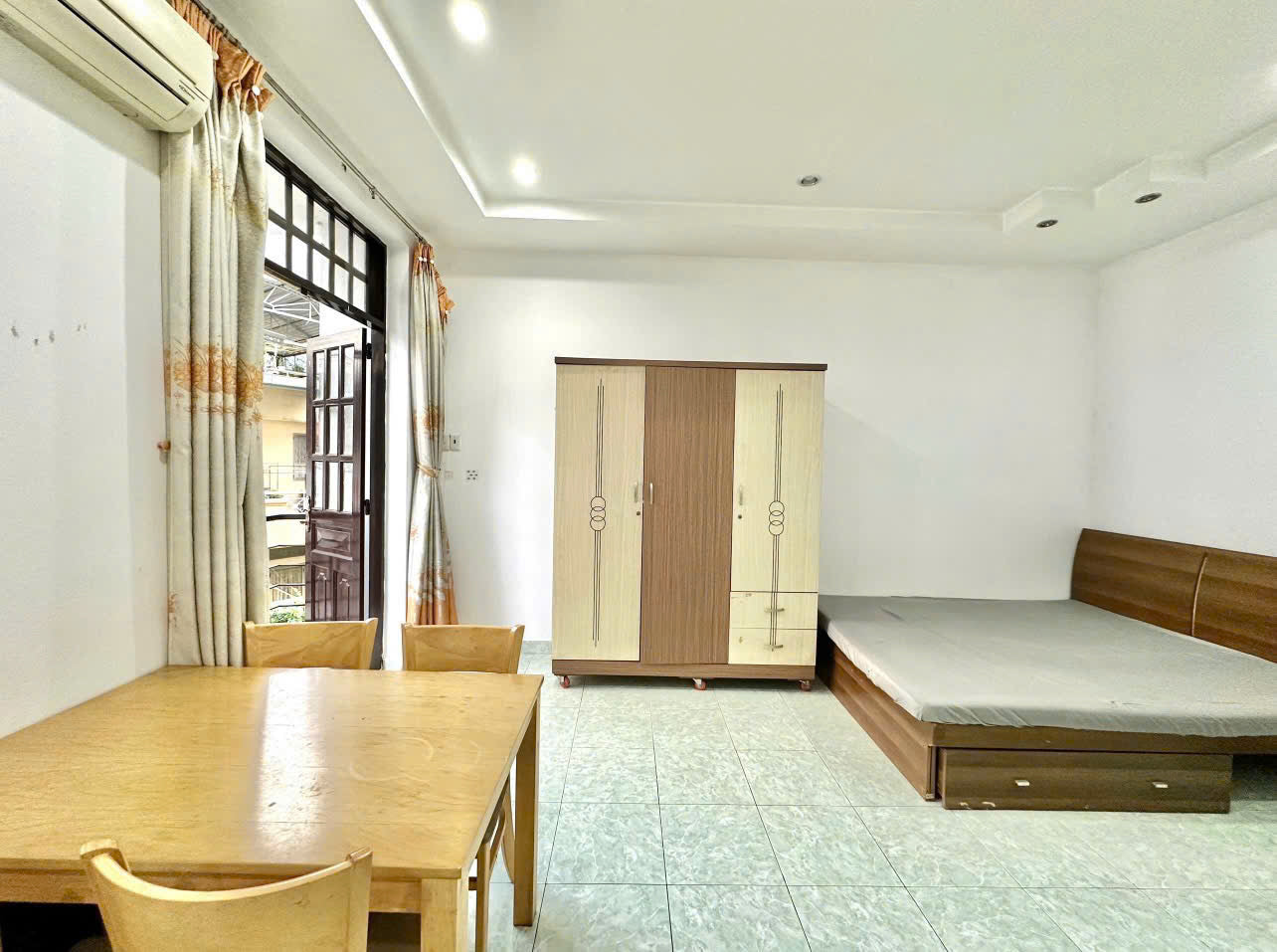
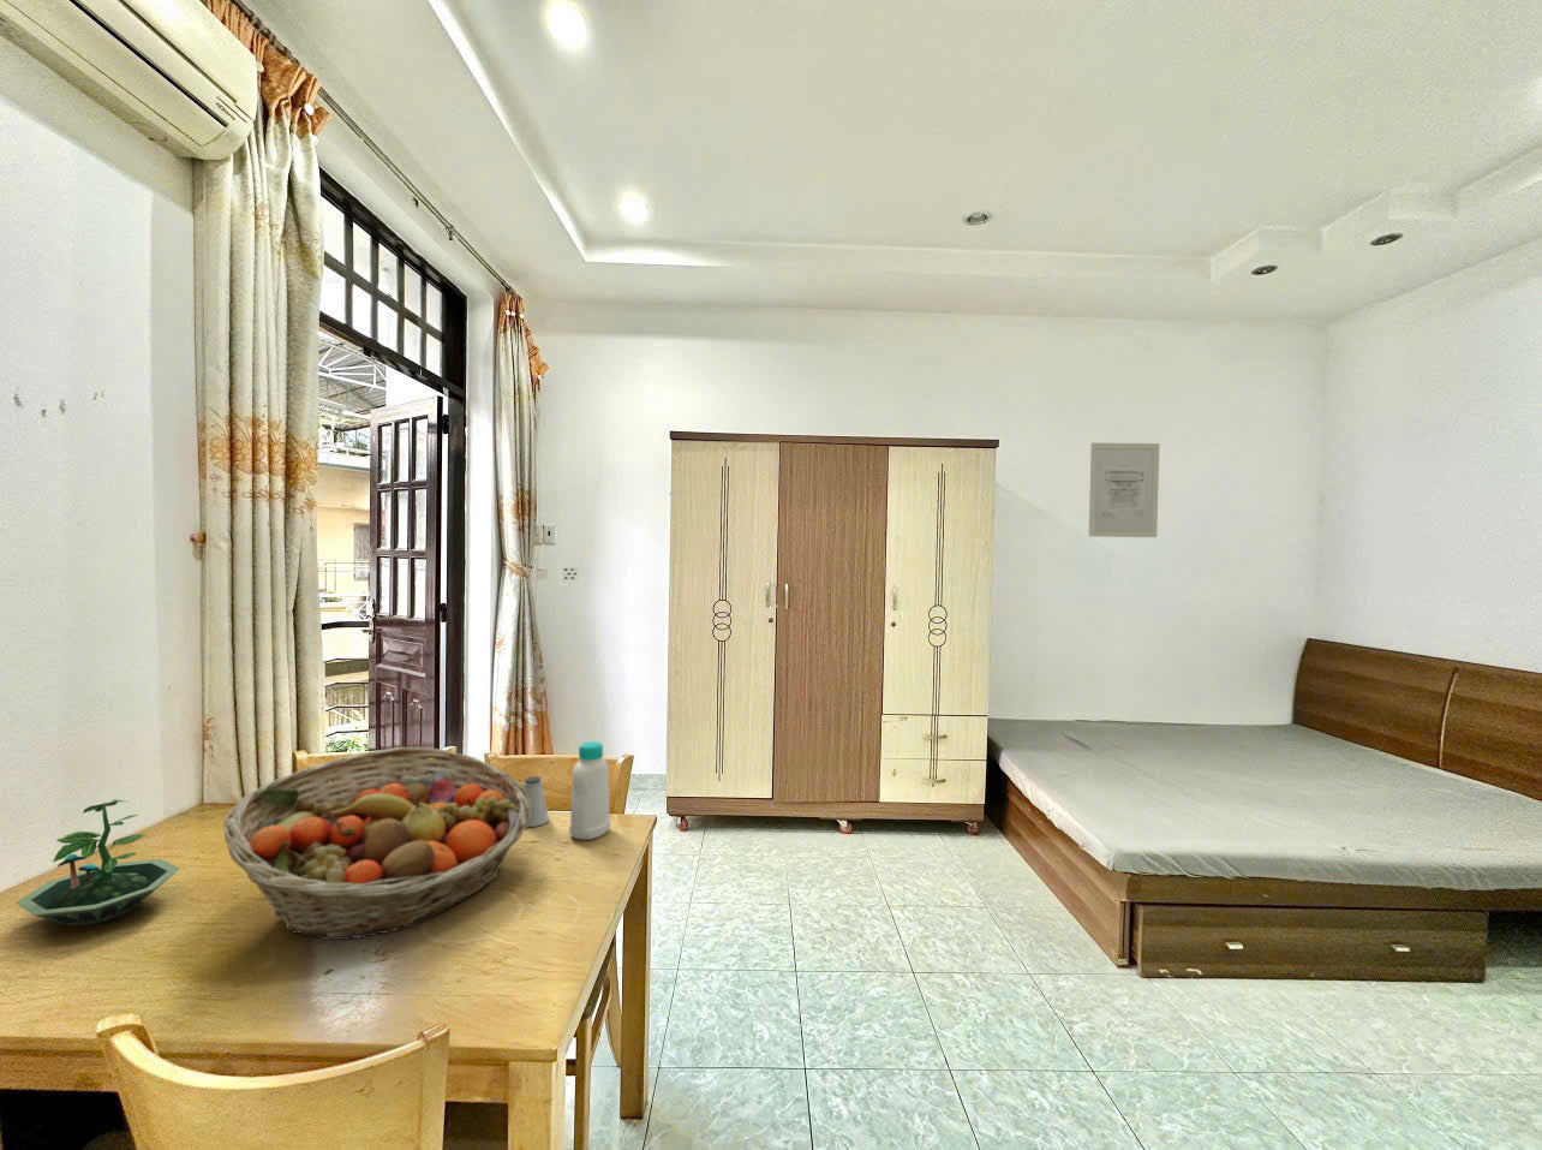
+ wall art (1123, 489)
+ fruit basket (394, 830)
+ bottle (589, 789)
+ terrarium (104, 821)
+ saltshaker (533, 800)
